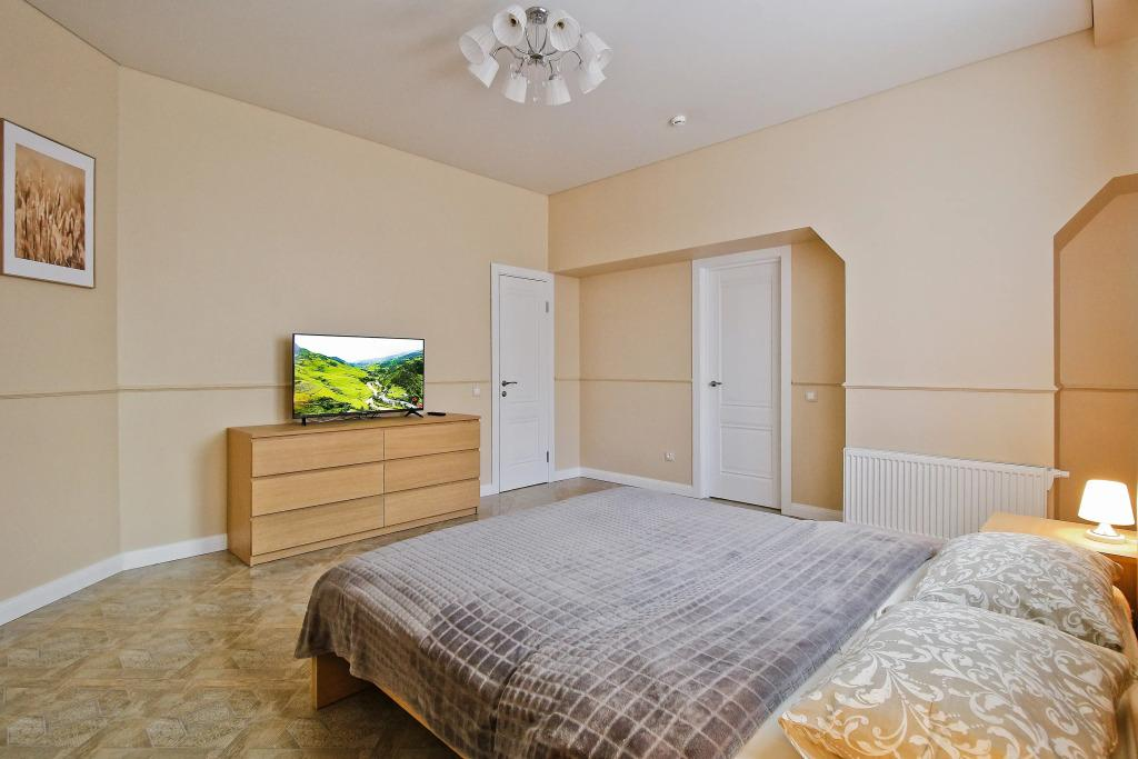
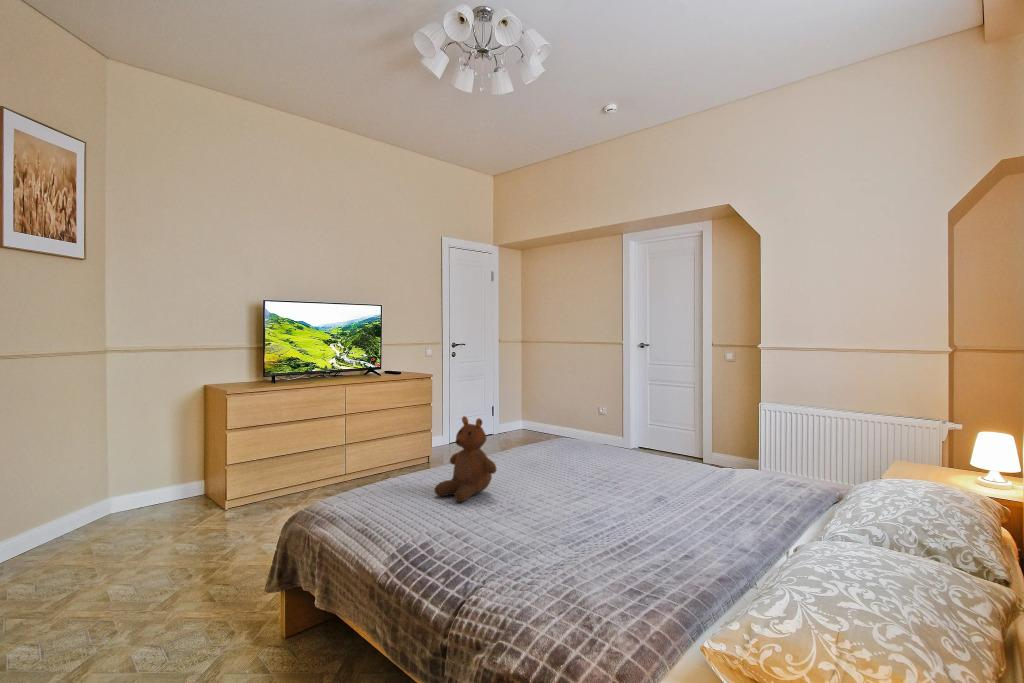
+ teddy bear (464, 456)
